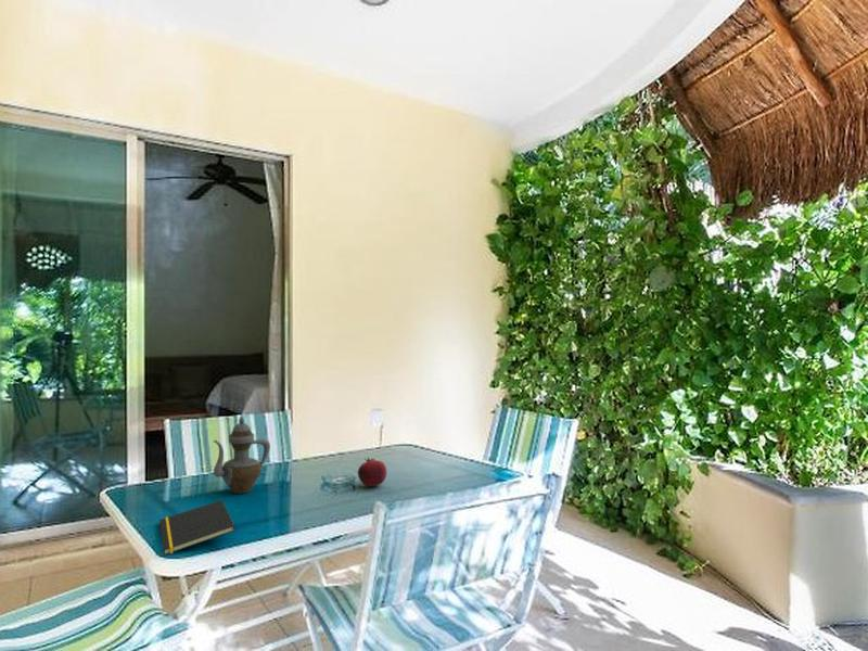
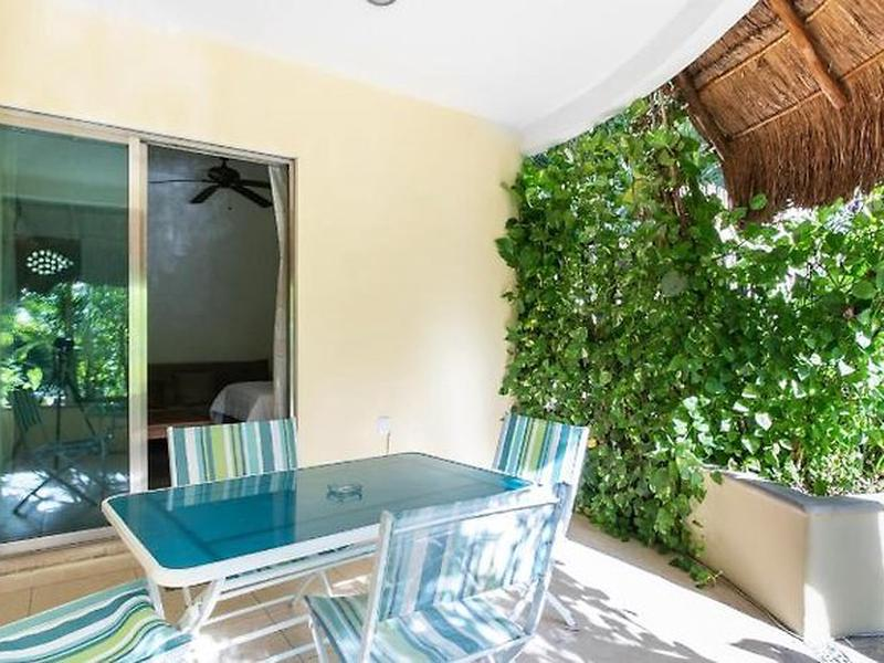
- teapot (242, 452)
- fruit (372, 472)
- notepad (195, 524)
